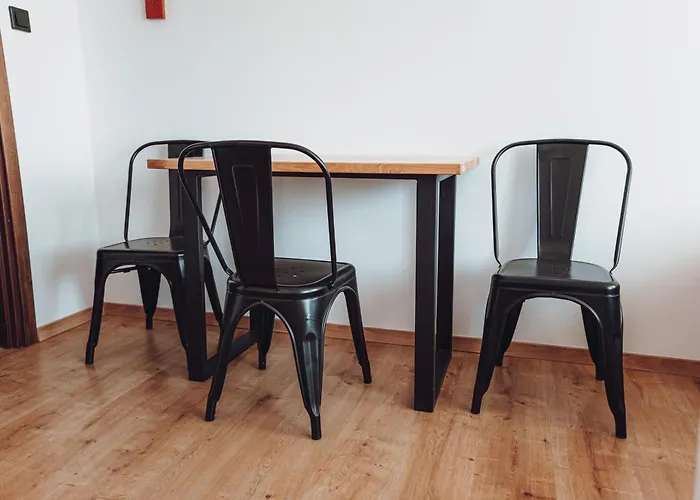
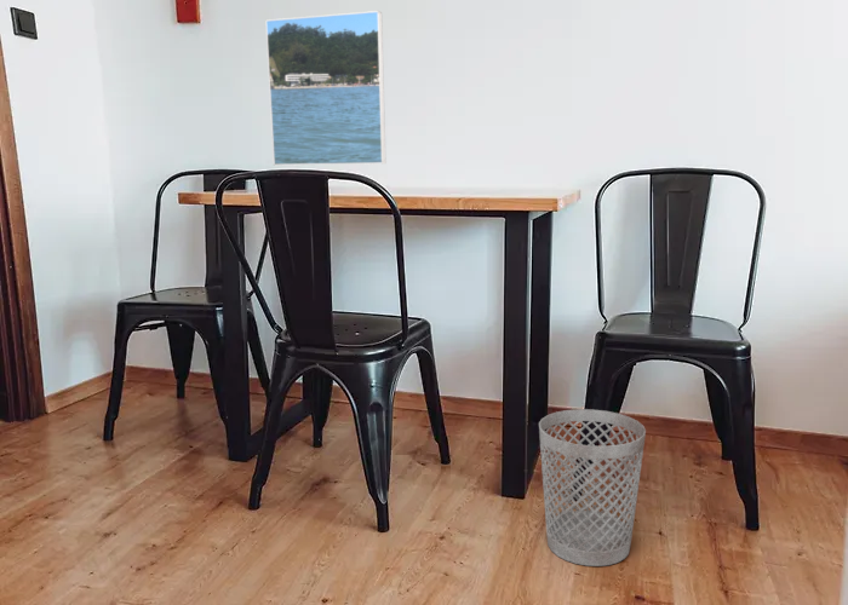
+ wastebasket (589, 486)
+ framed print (325, 91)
